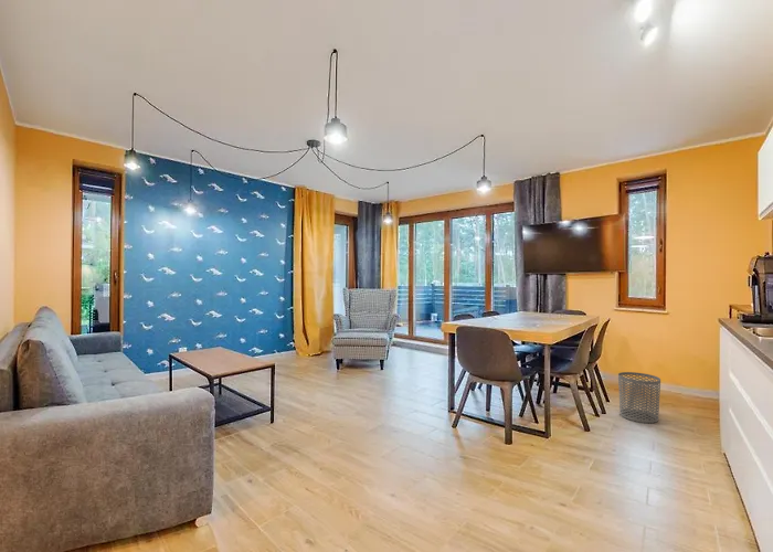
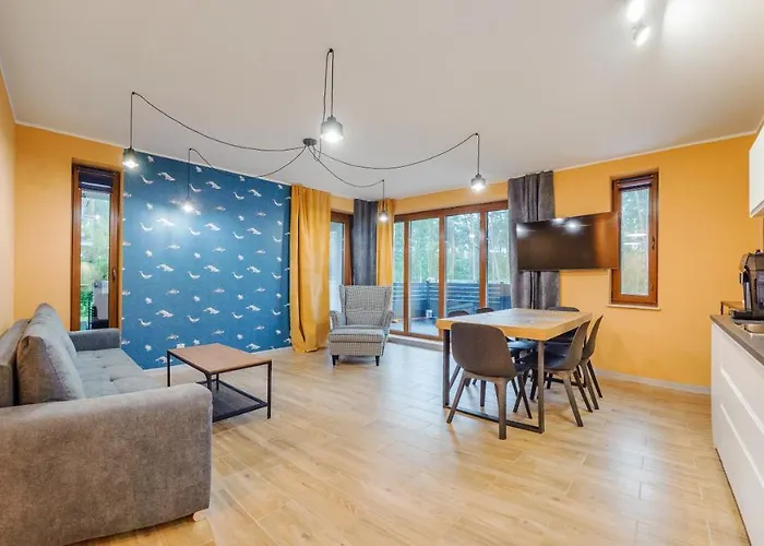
- waste bin (638, 396)
